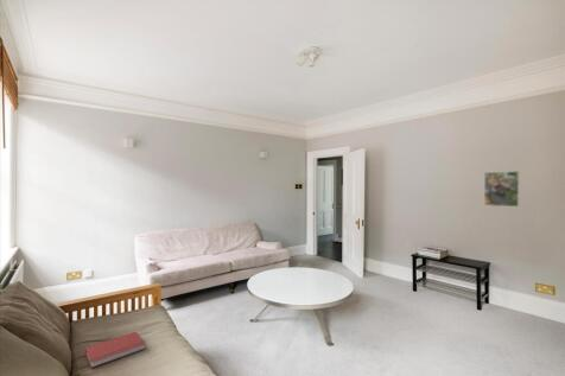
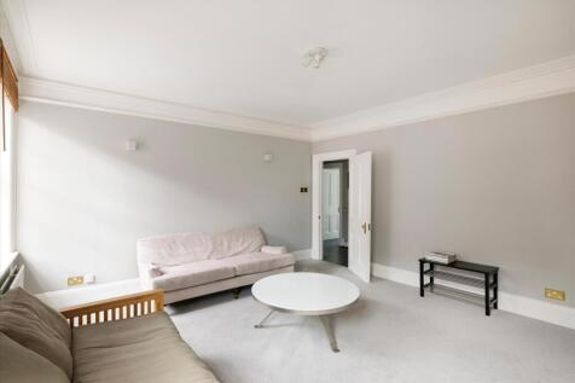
- book (115, 348)
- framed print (501, 189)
